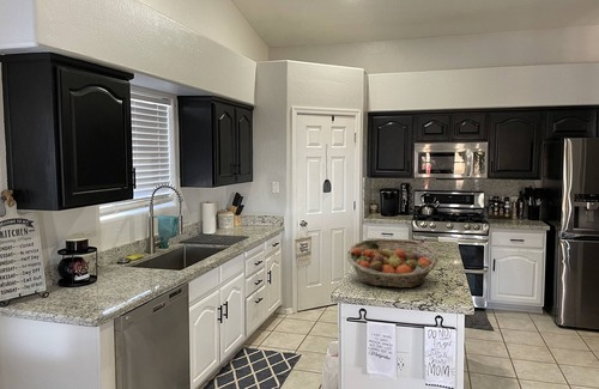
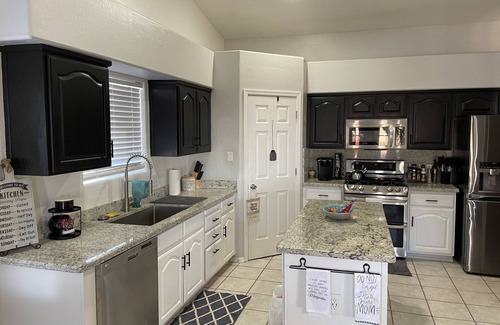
- fruit basket (391, 262)
